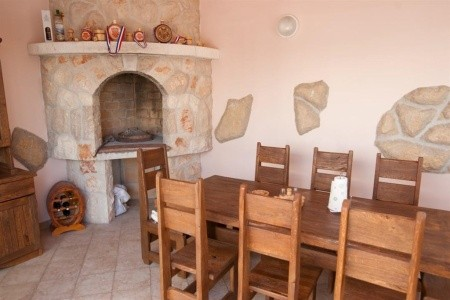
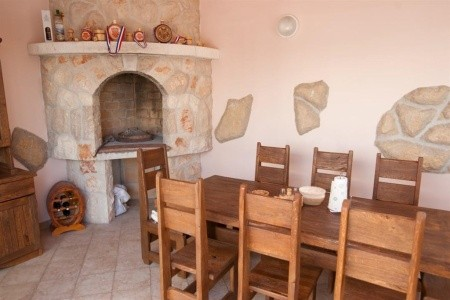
+ bowl (311, 196)
